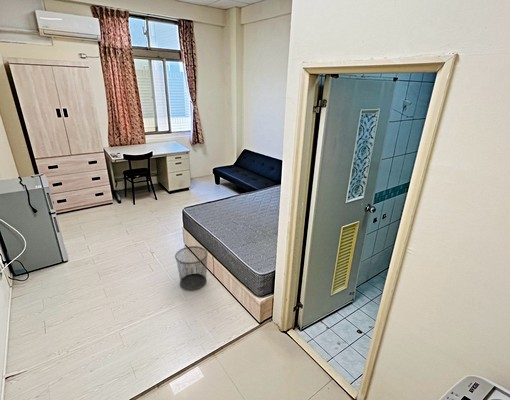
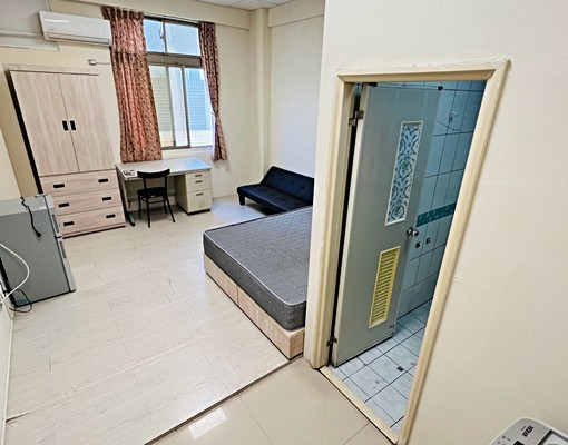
- waste bin (192, 268)
